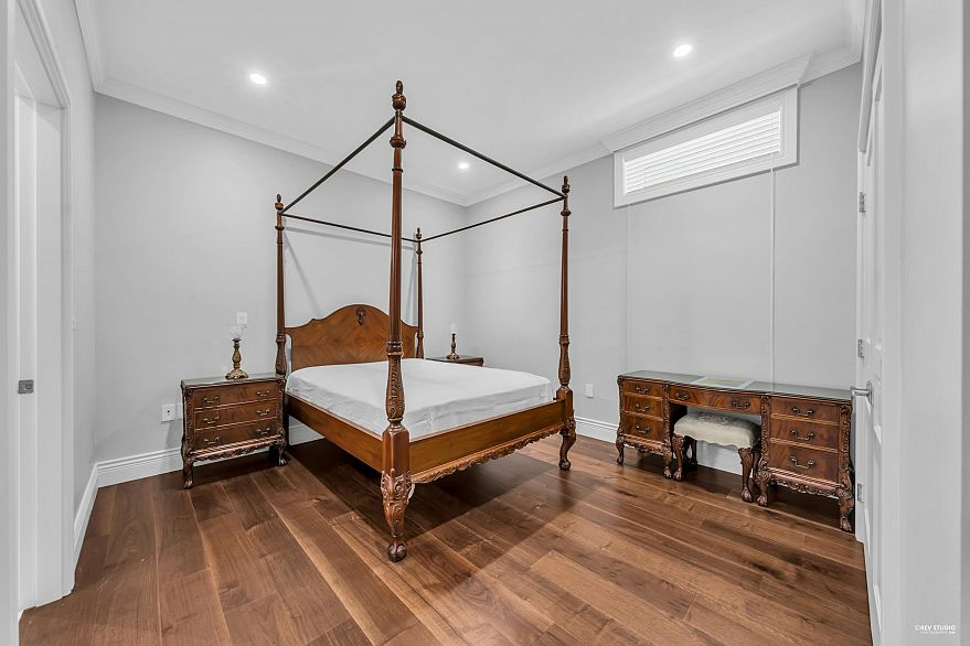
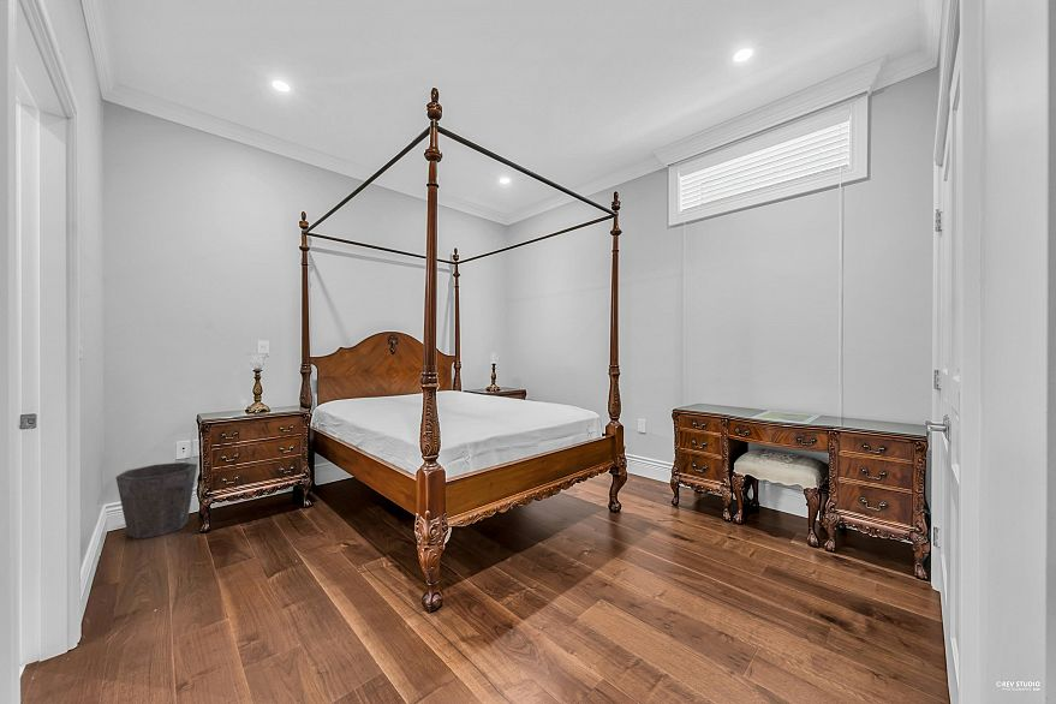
+ waste bin (159, 499)
